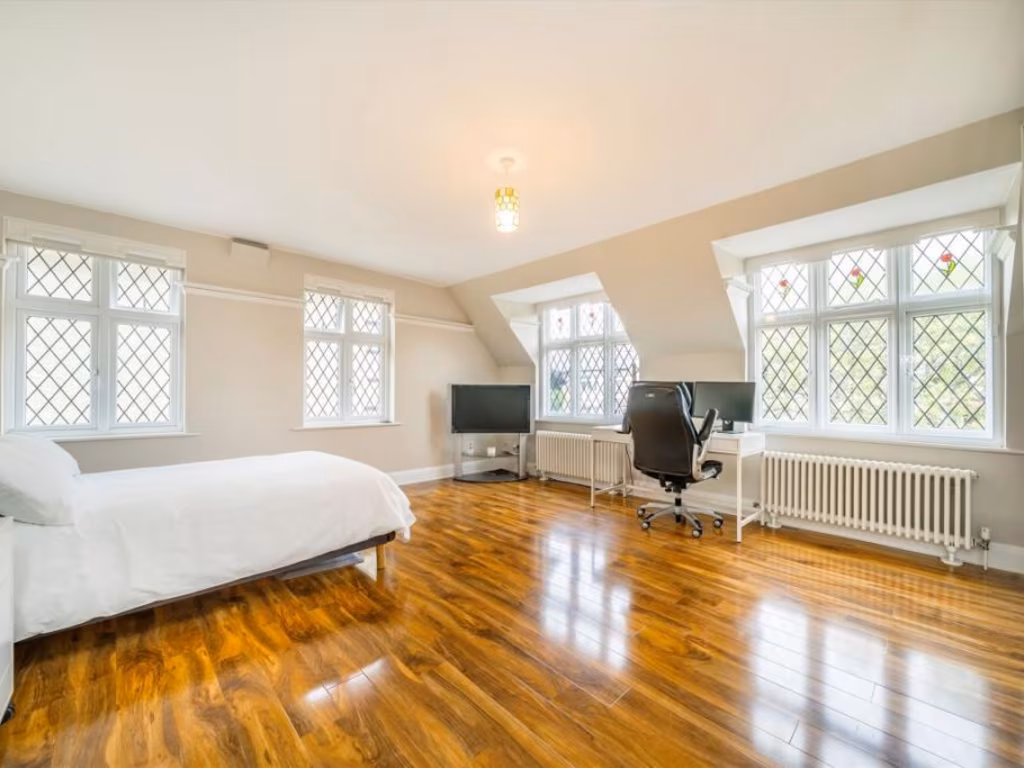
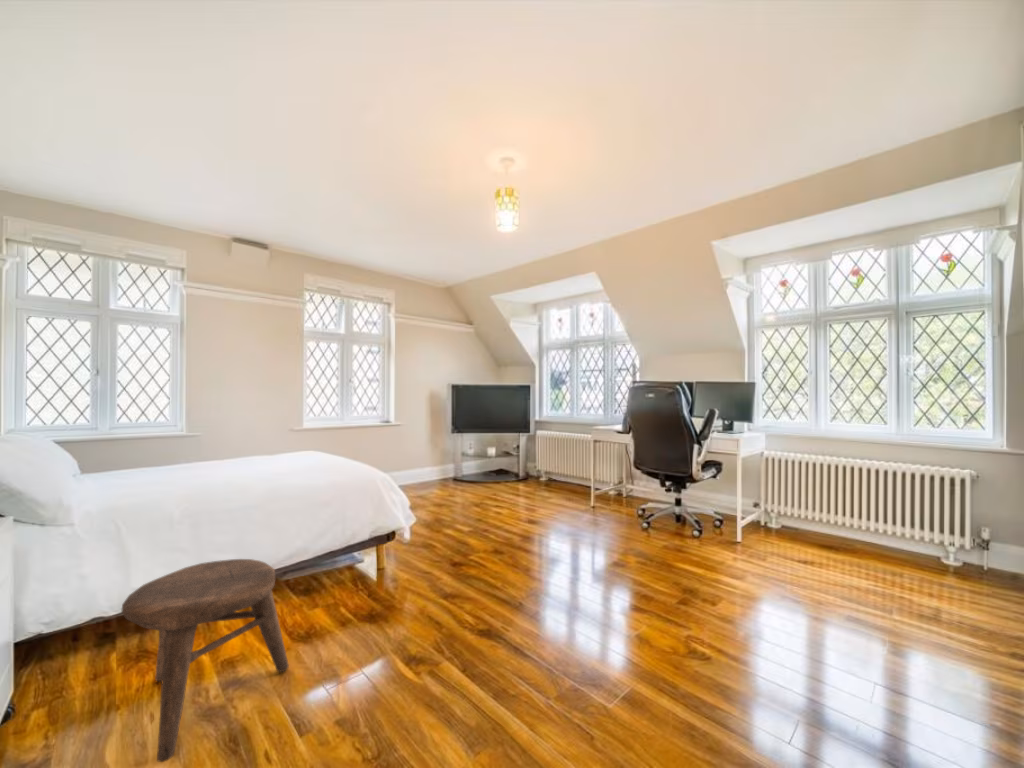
+ stool (216, 640)
